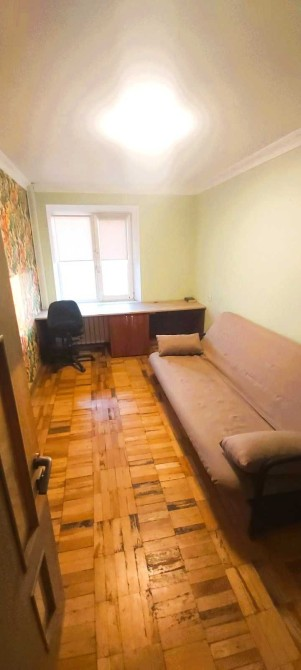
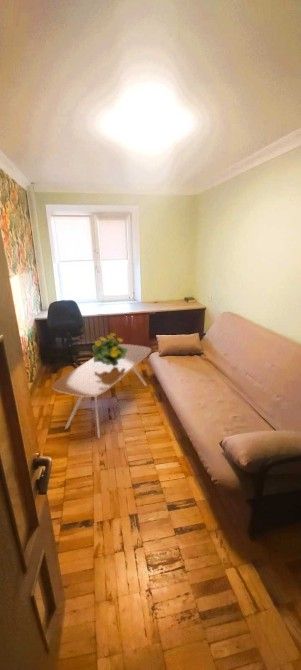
+ flowering plant (108, 349)
+ coffee table (110, 384)
